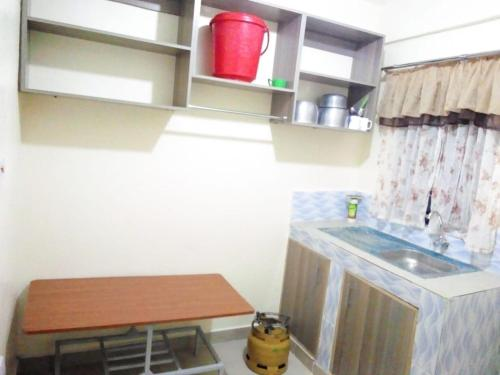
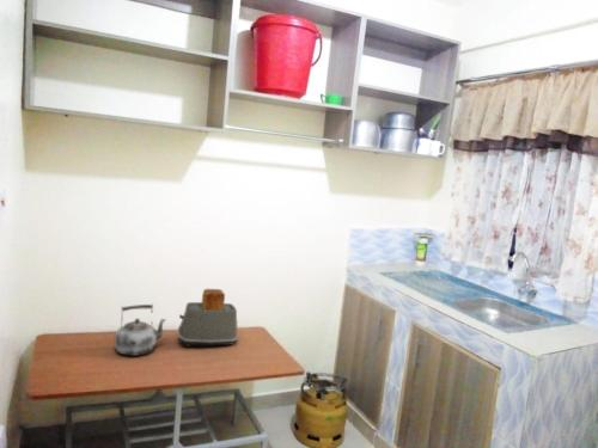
+ toaster (209, 317)
+ kettle (141, 326)
